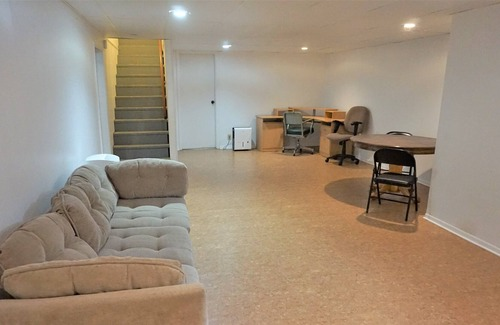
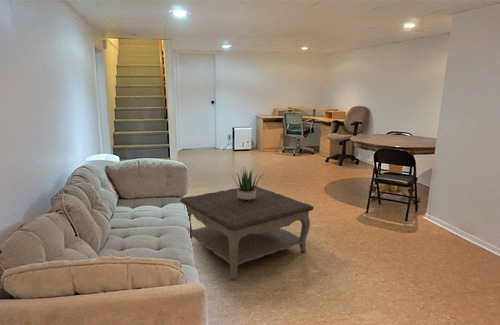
+ potted plant (246, 183)
+ coffee table (244, 224)
